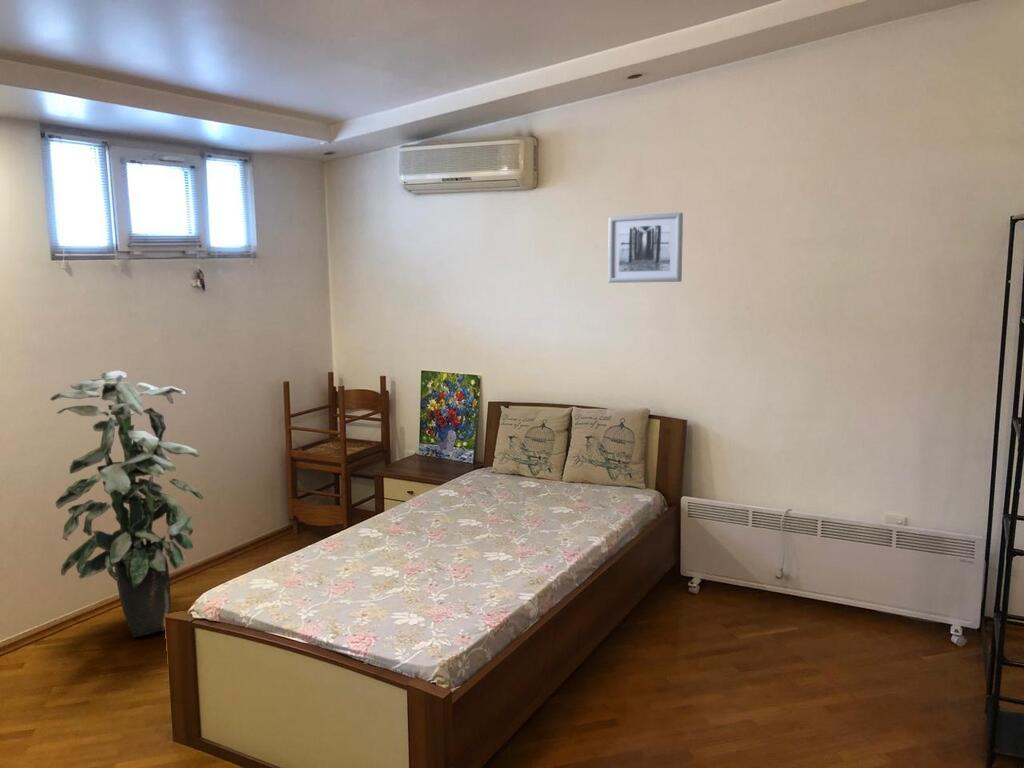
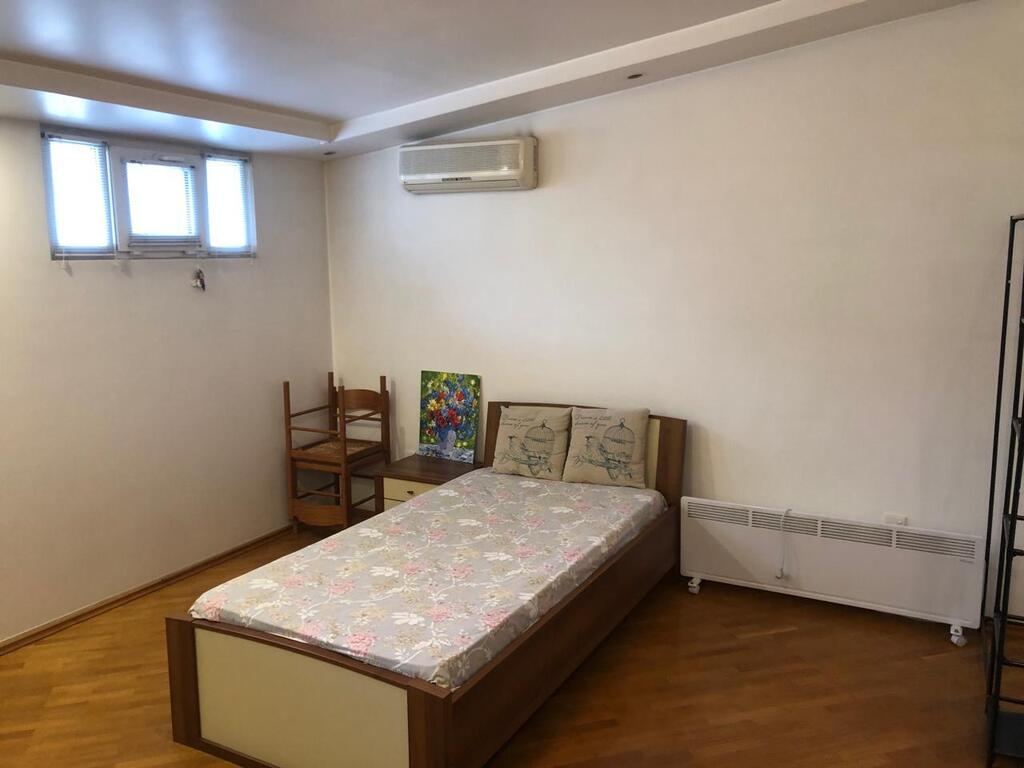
- wall art (644, 248)
- indoor plant (128, 502)
